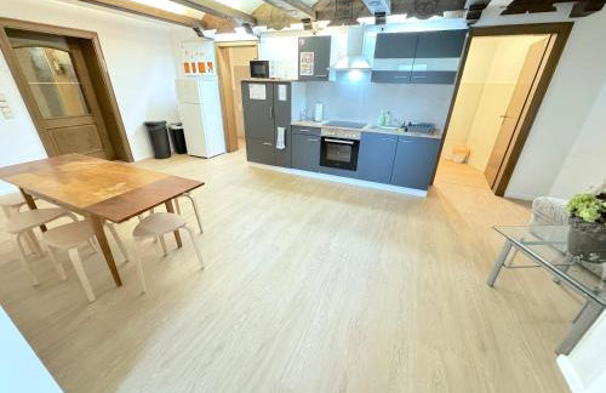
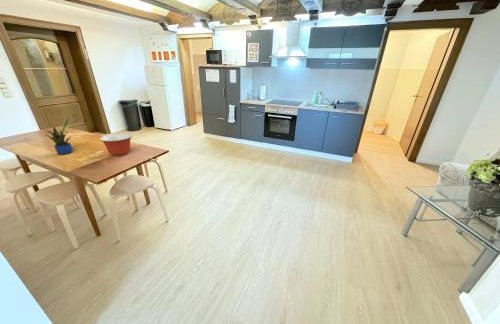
+ mixing bowl (118, 145)
+ potted plant (60, 135)
